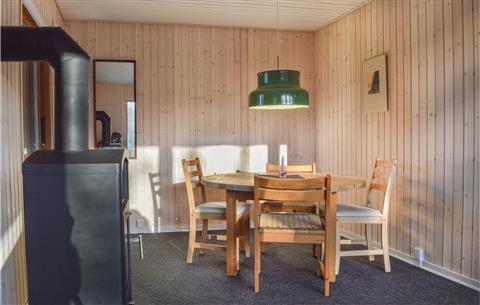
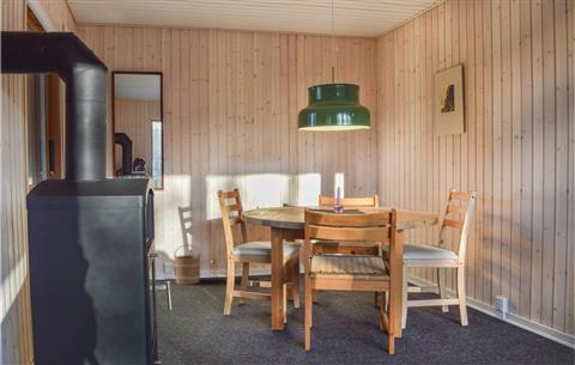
+ bucket (187, 263)
